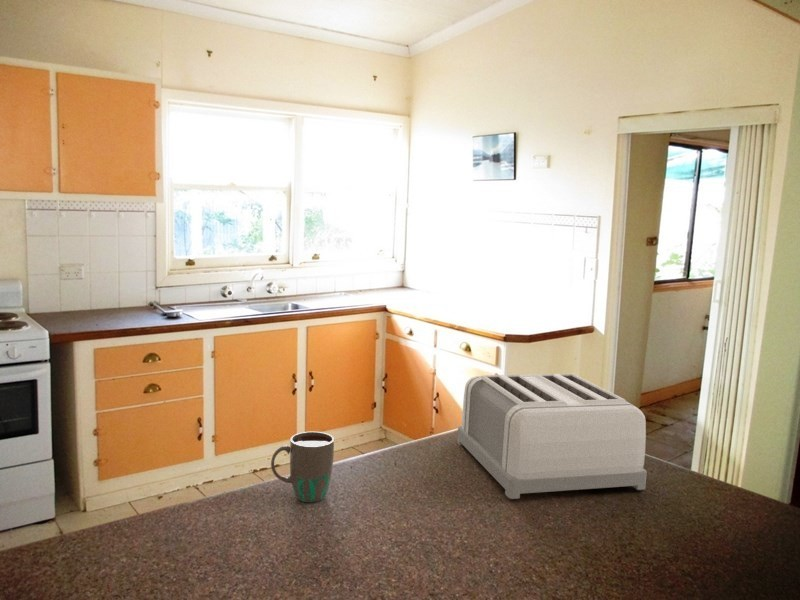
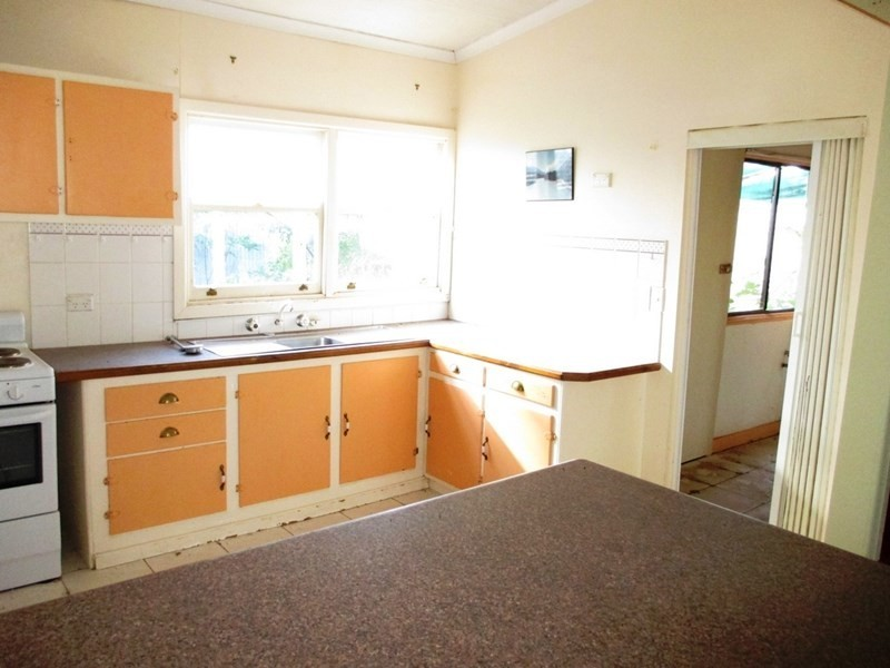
- toaster (543, 423)
- mug (302, 468)
